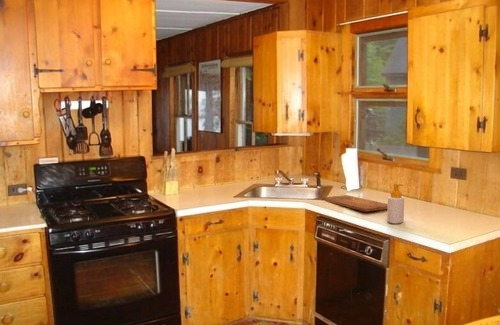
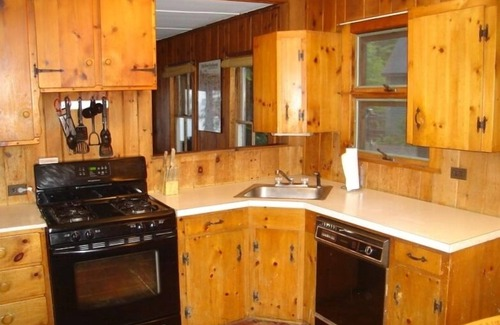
- soap bottle (395, 202)
- cutting board (355, 202)
